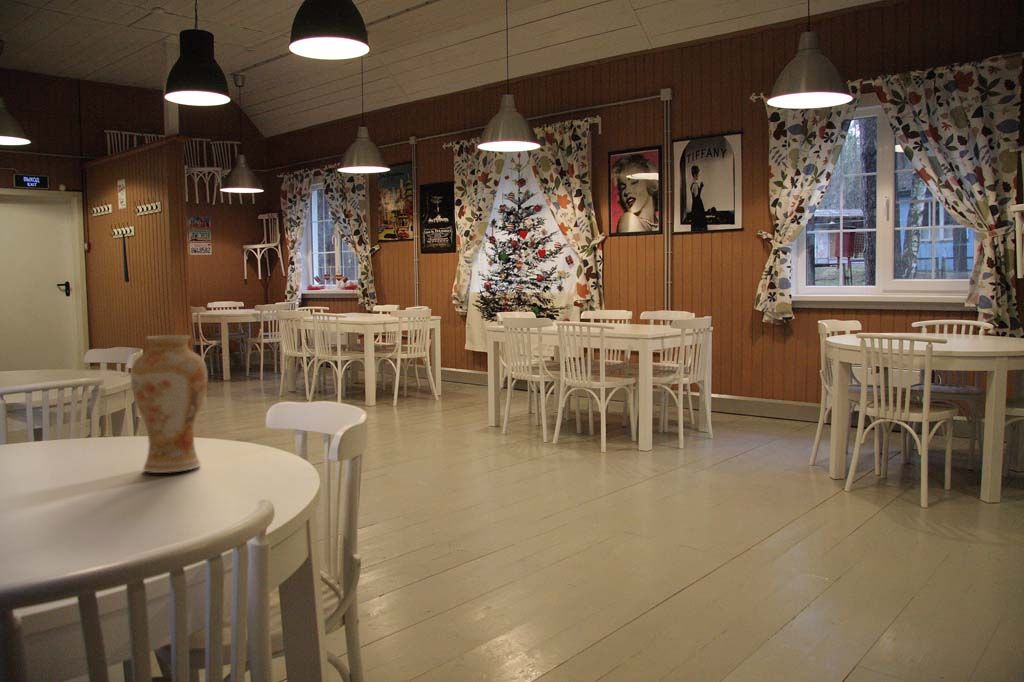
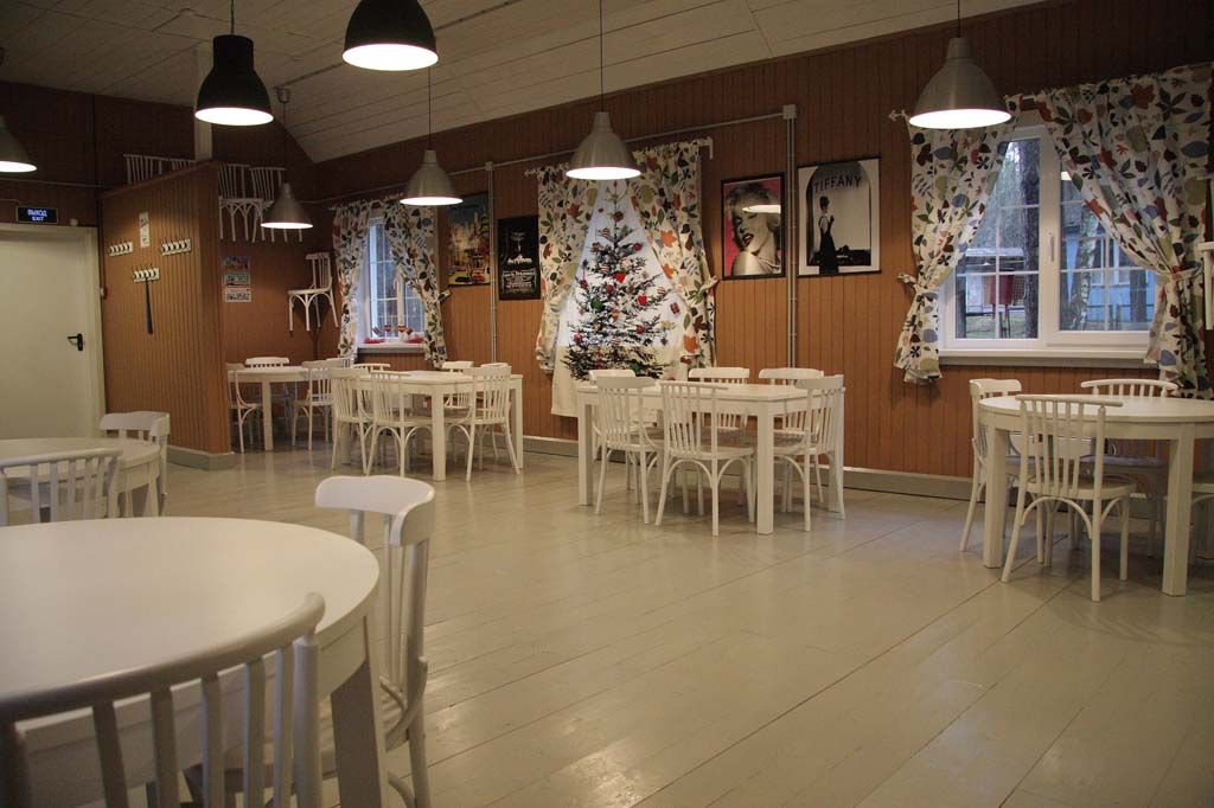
- vase (170, 402)
